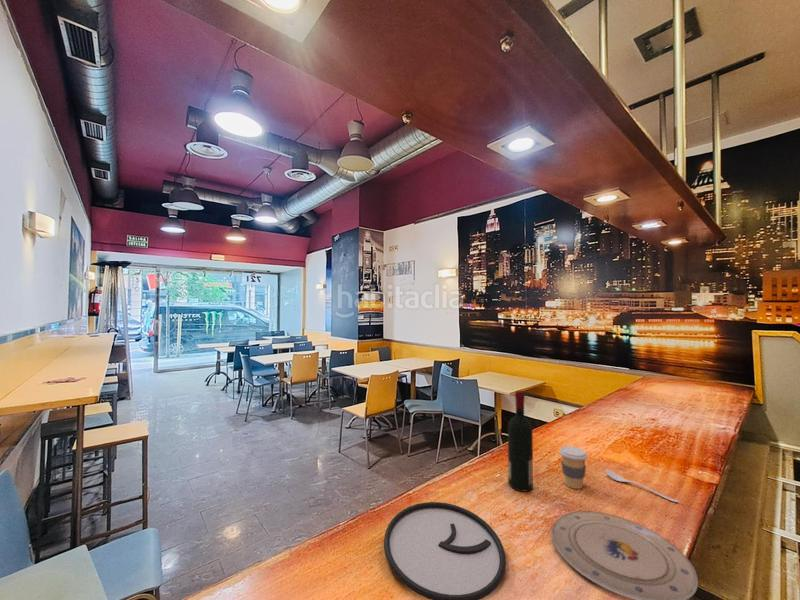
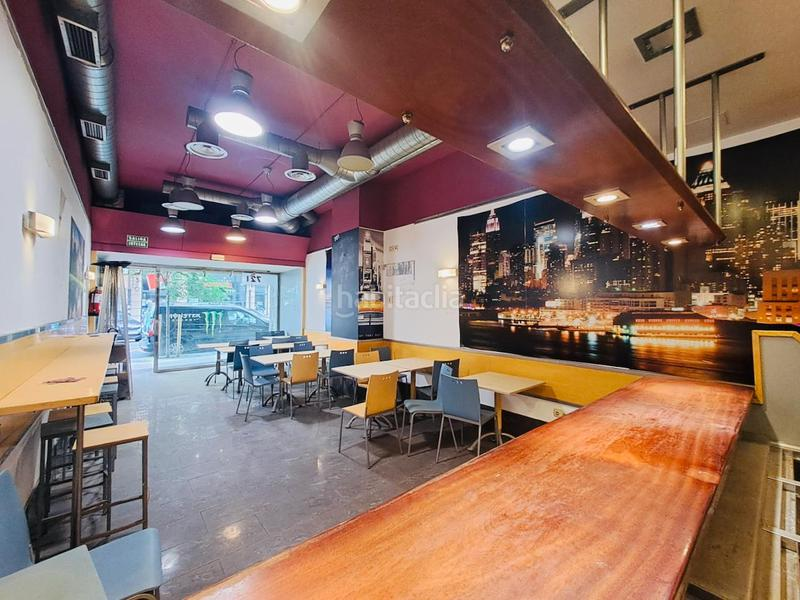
- coffee cup (573, 467)
- spoon (639, 484)
- alcohol (520, 438)
- plate (443, 544)
- plate (617, 552)
